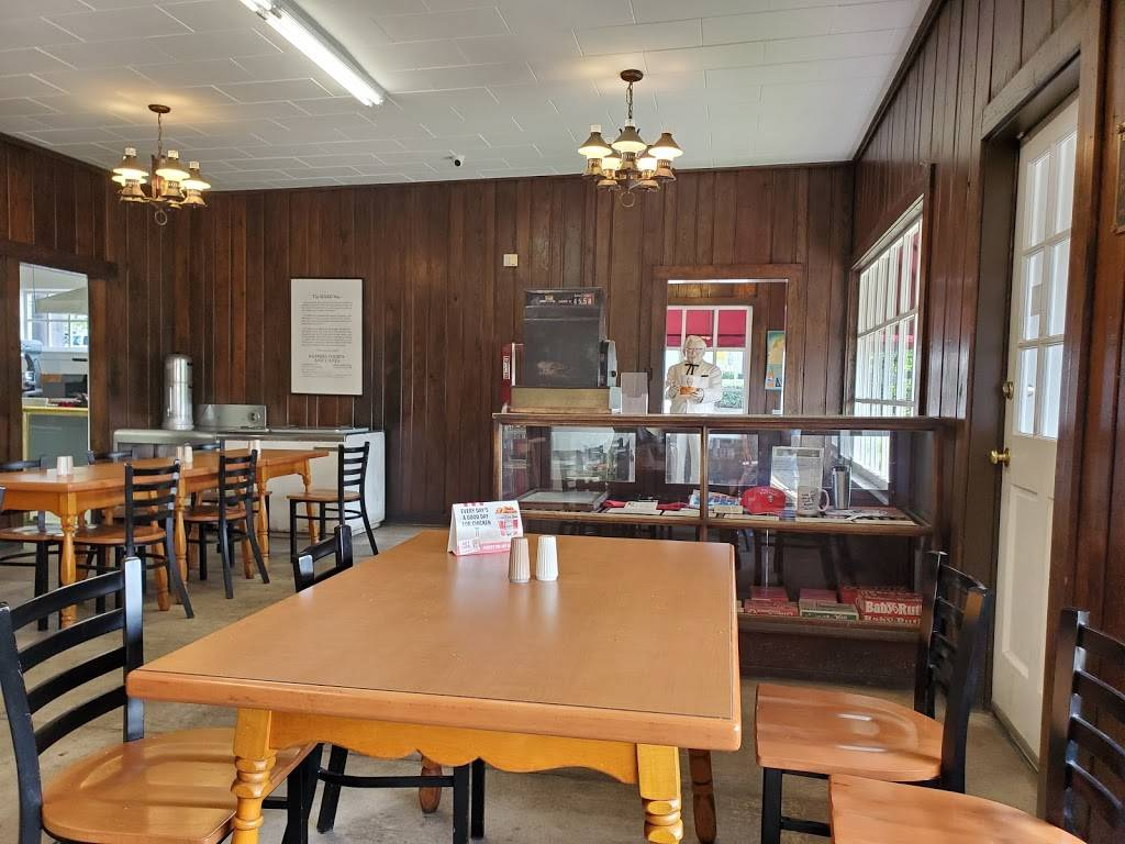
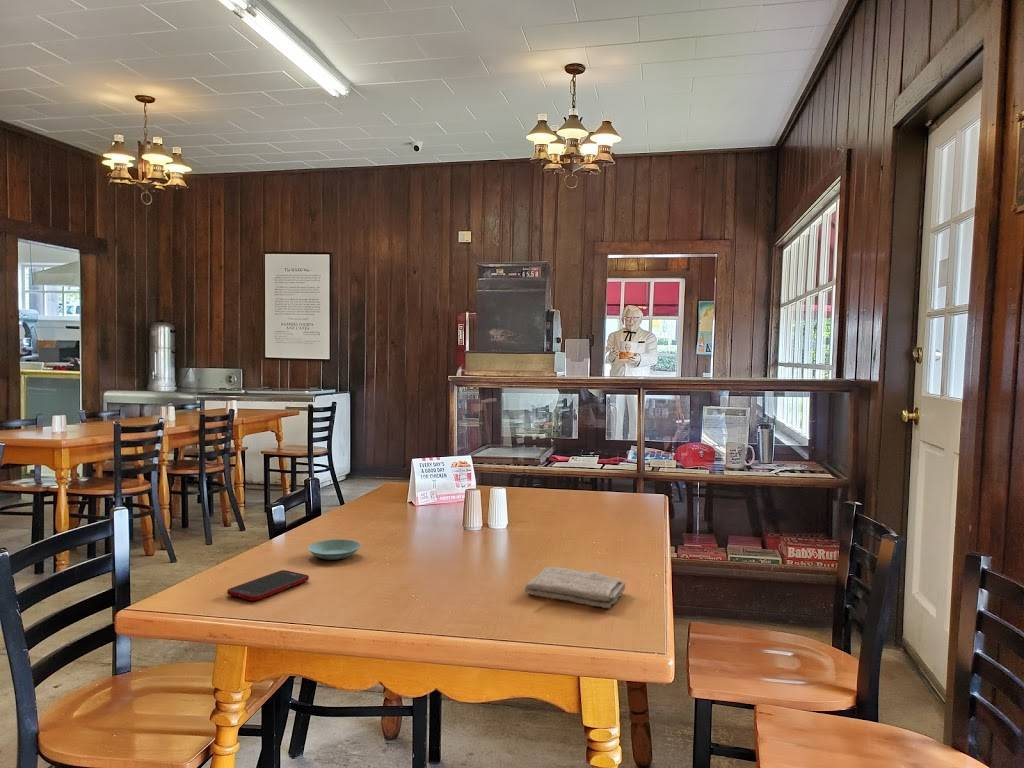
+ washcloth (575, 585)
+ cell phone (269, 584)
+ saucer (334, 550)
